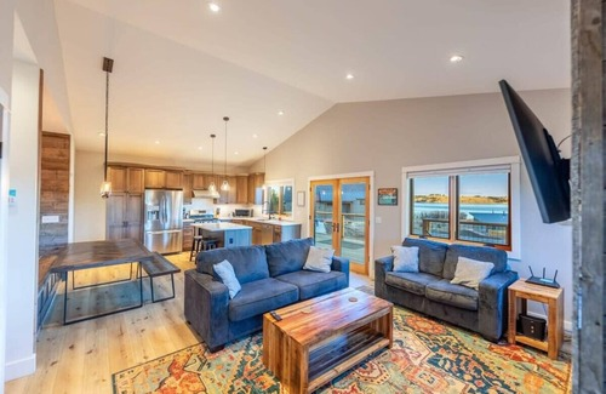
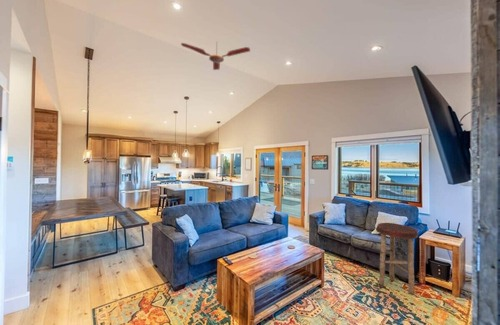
+ ceiling fan (216, 55)
+ stool (394, 257)
